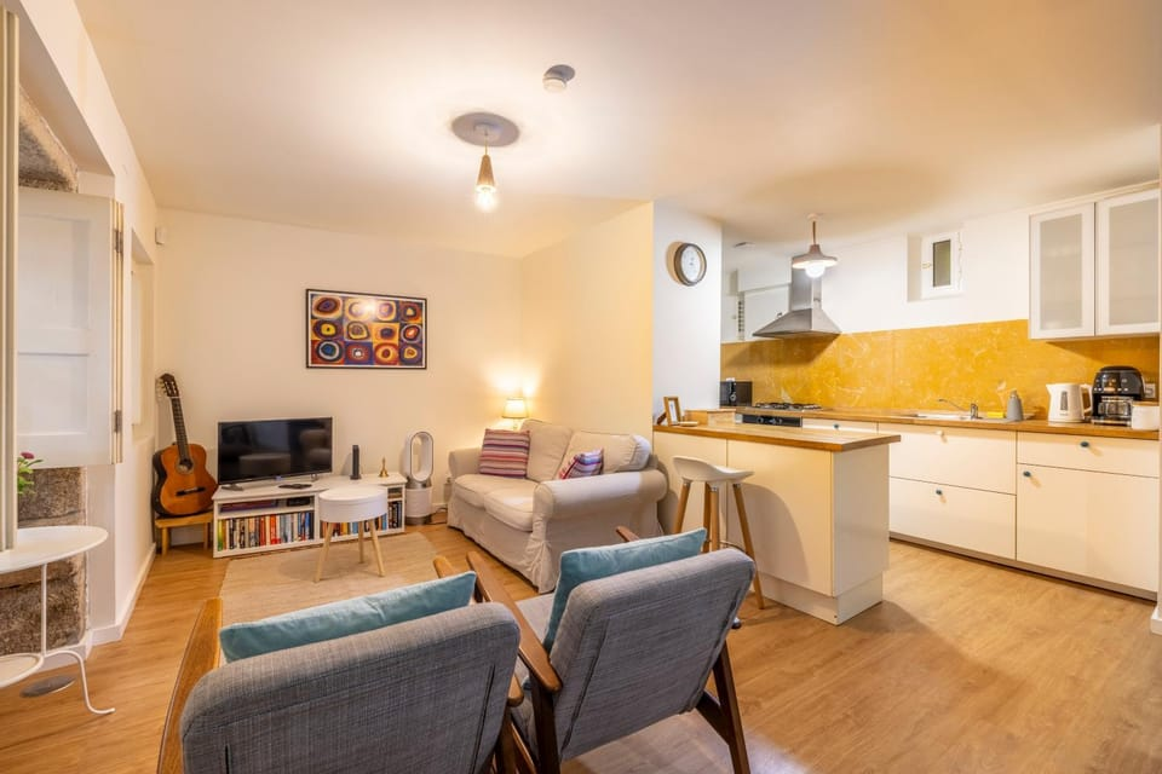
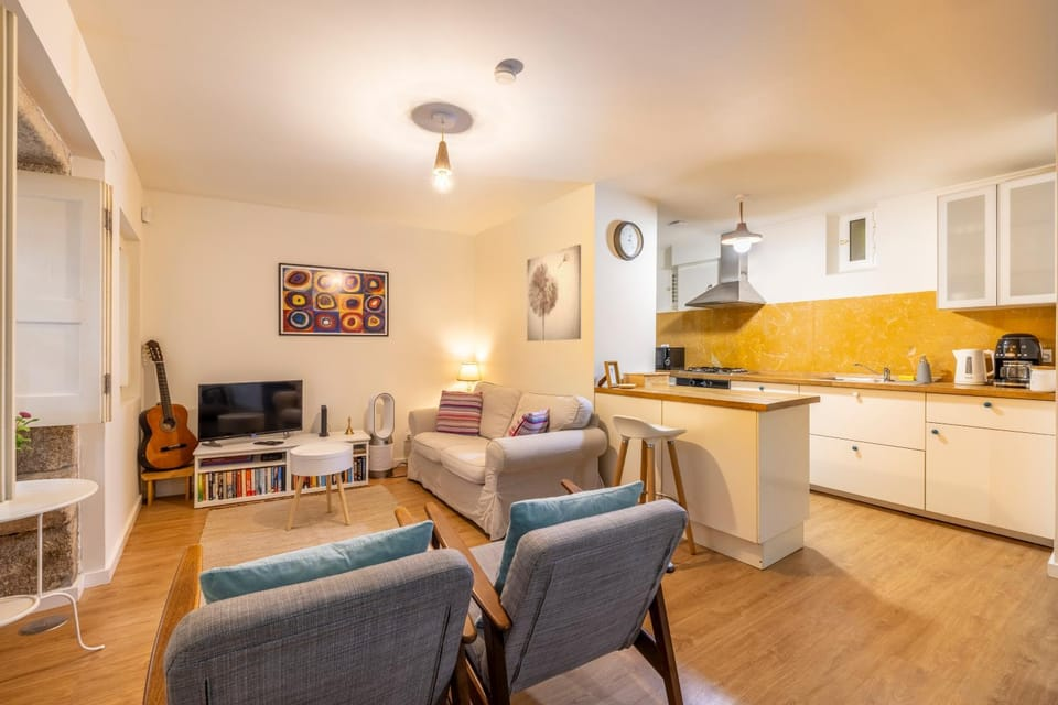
+ wall art (551, 296)
